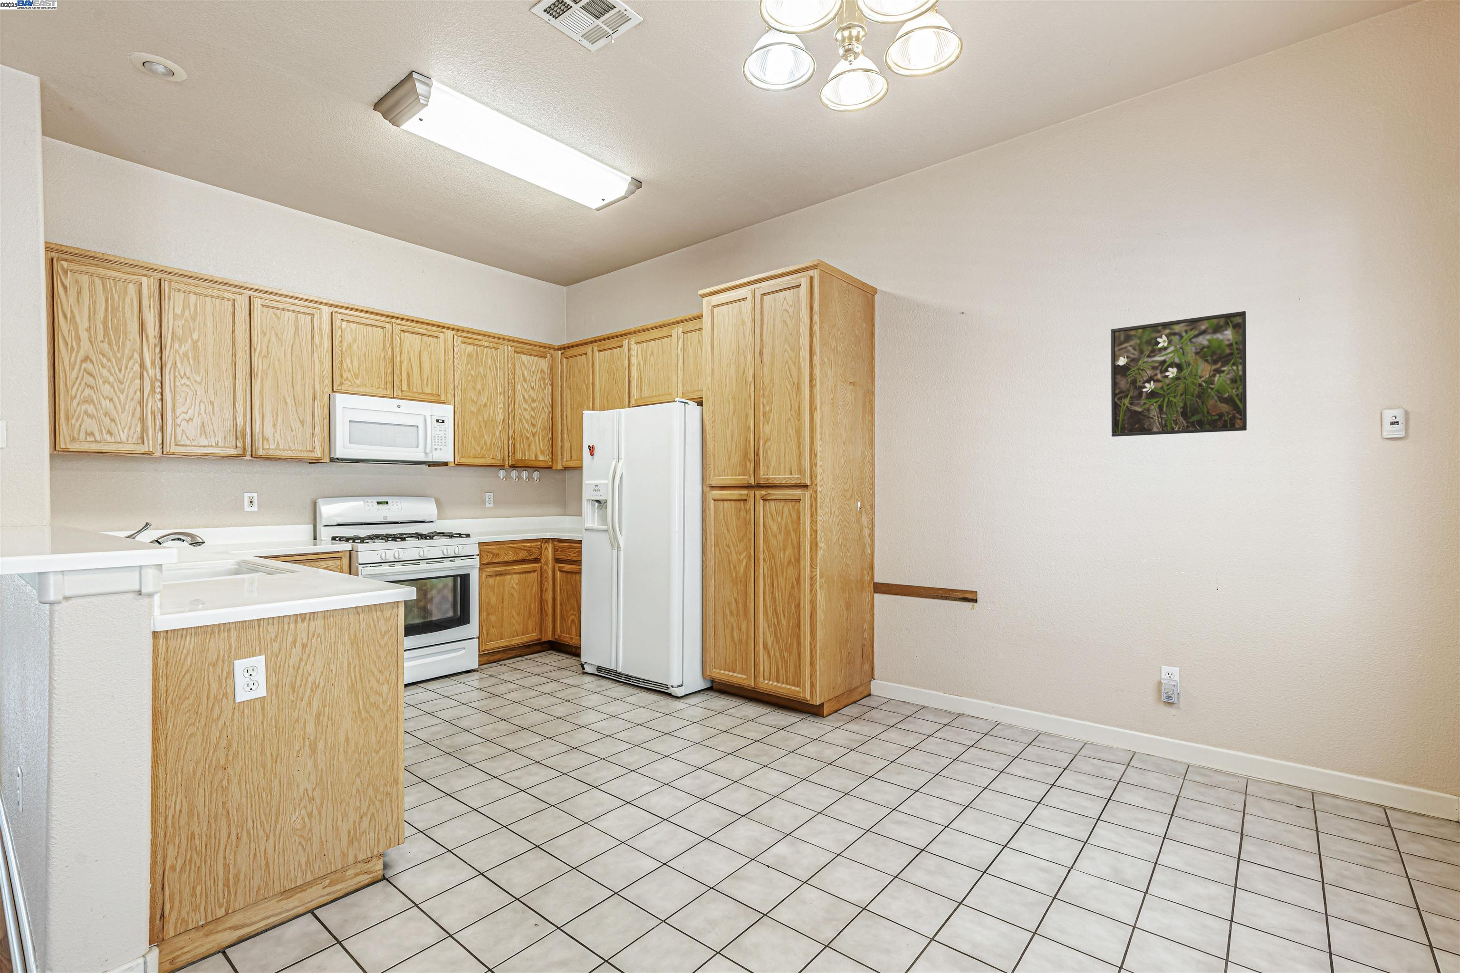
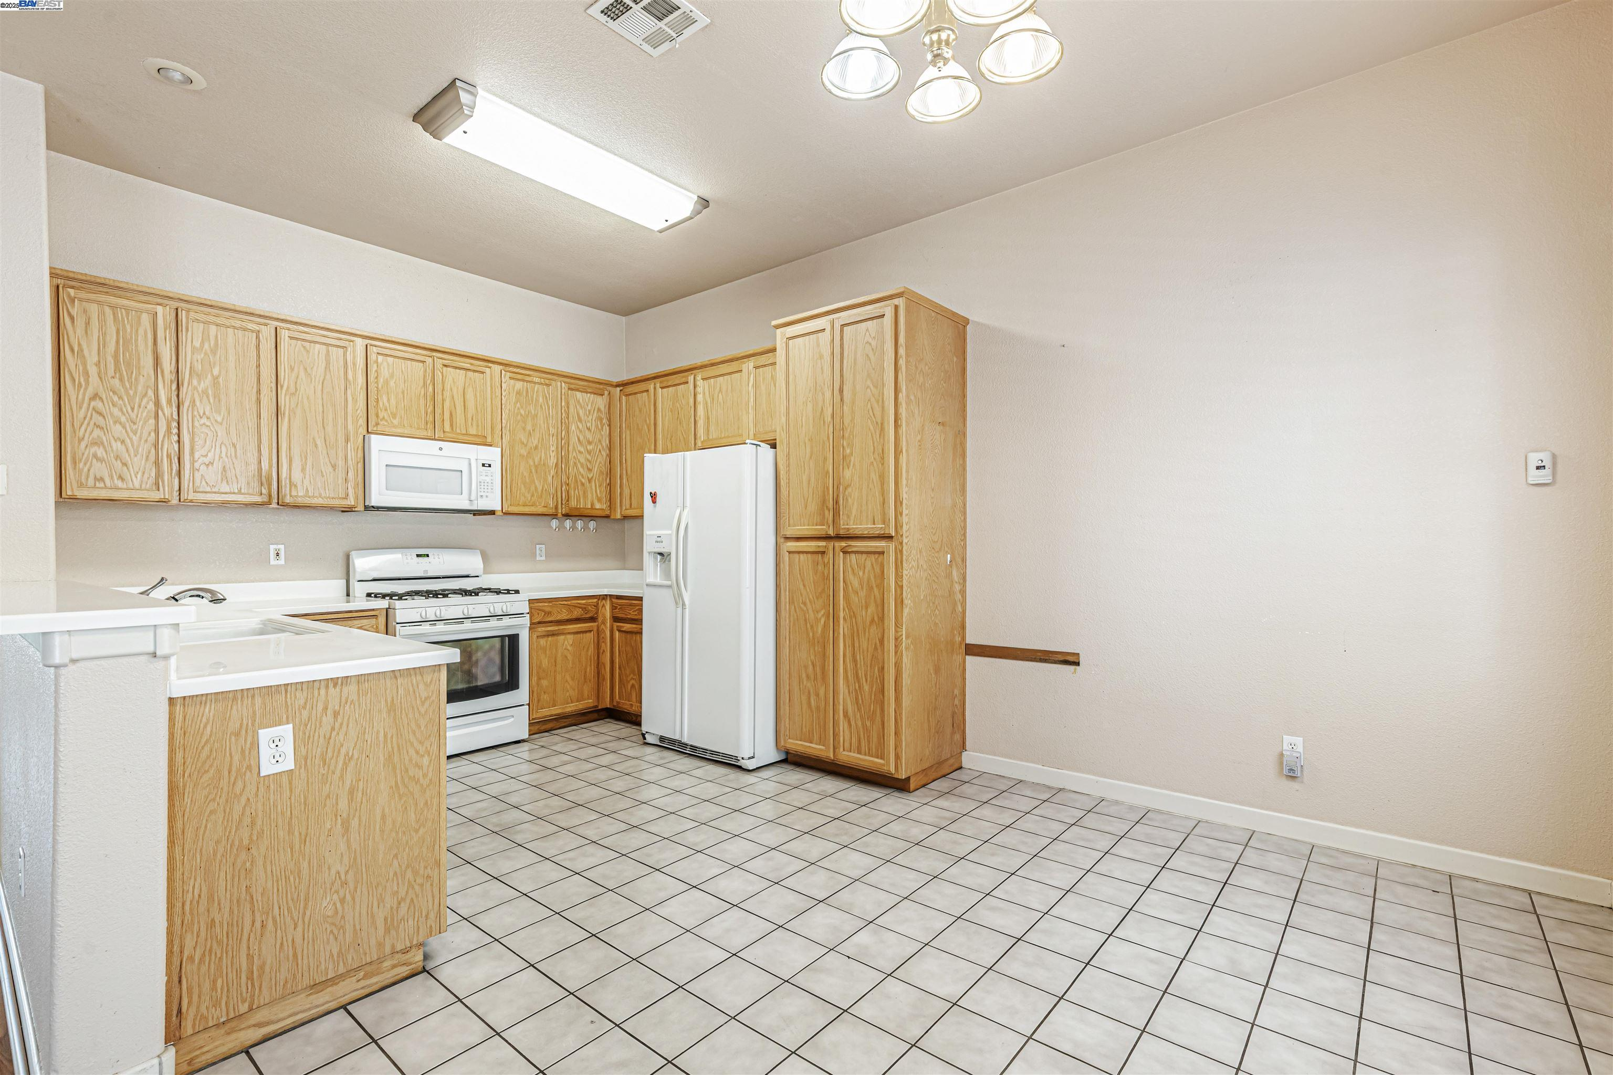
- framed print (1175, 377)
